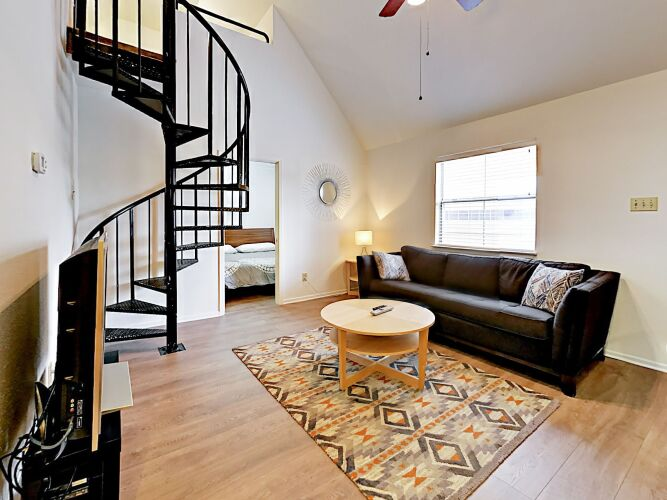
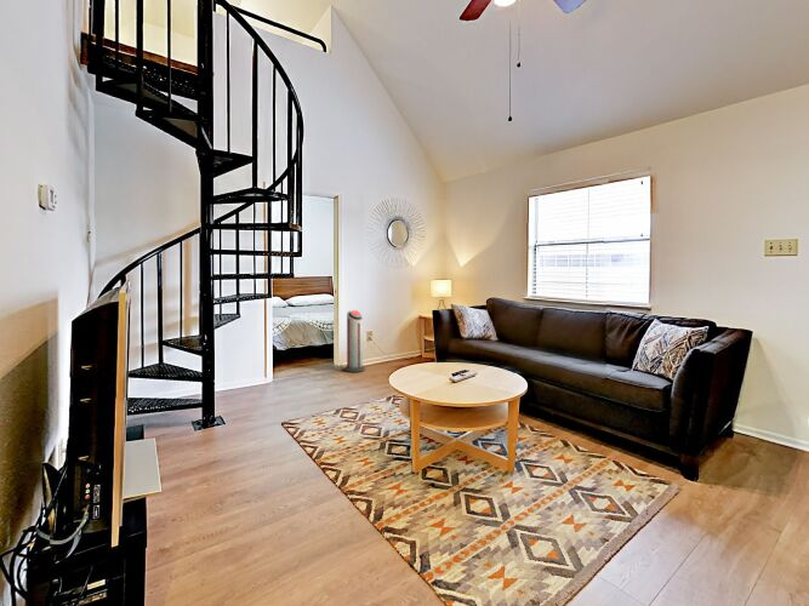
+ air purifier (354, 339)
